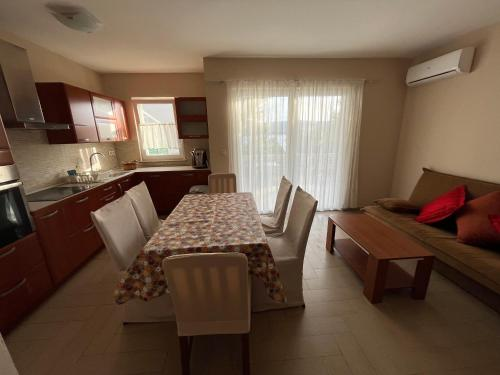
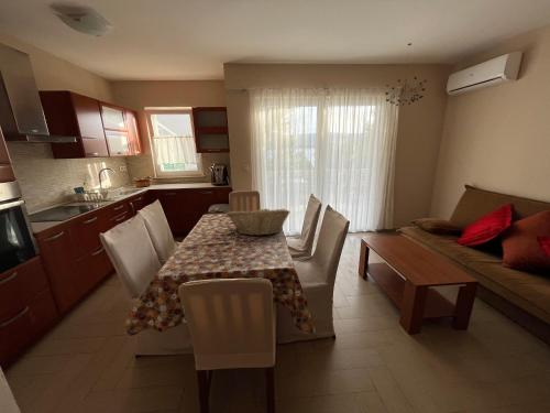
+ chandelier (406, 76)
+ fruit basket (258, 217)
